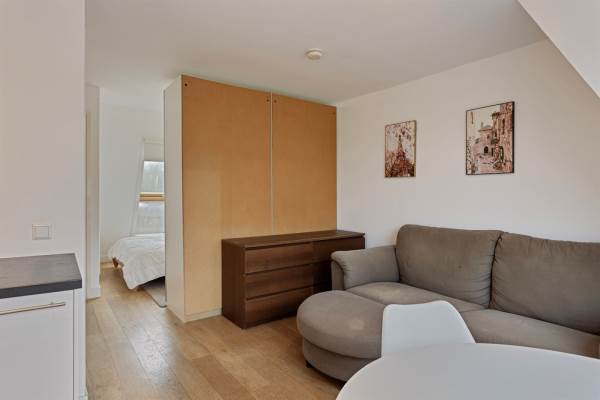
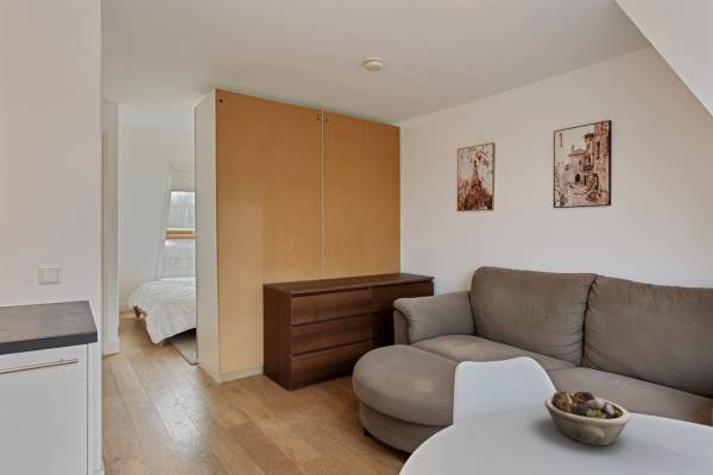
+ succulent planter (586, 414)
